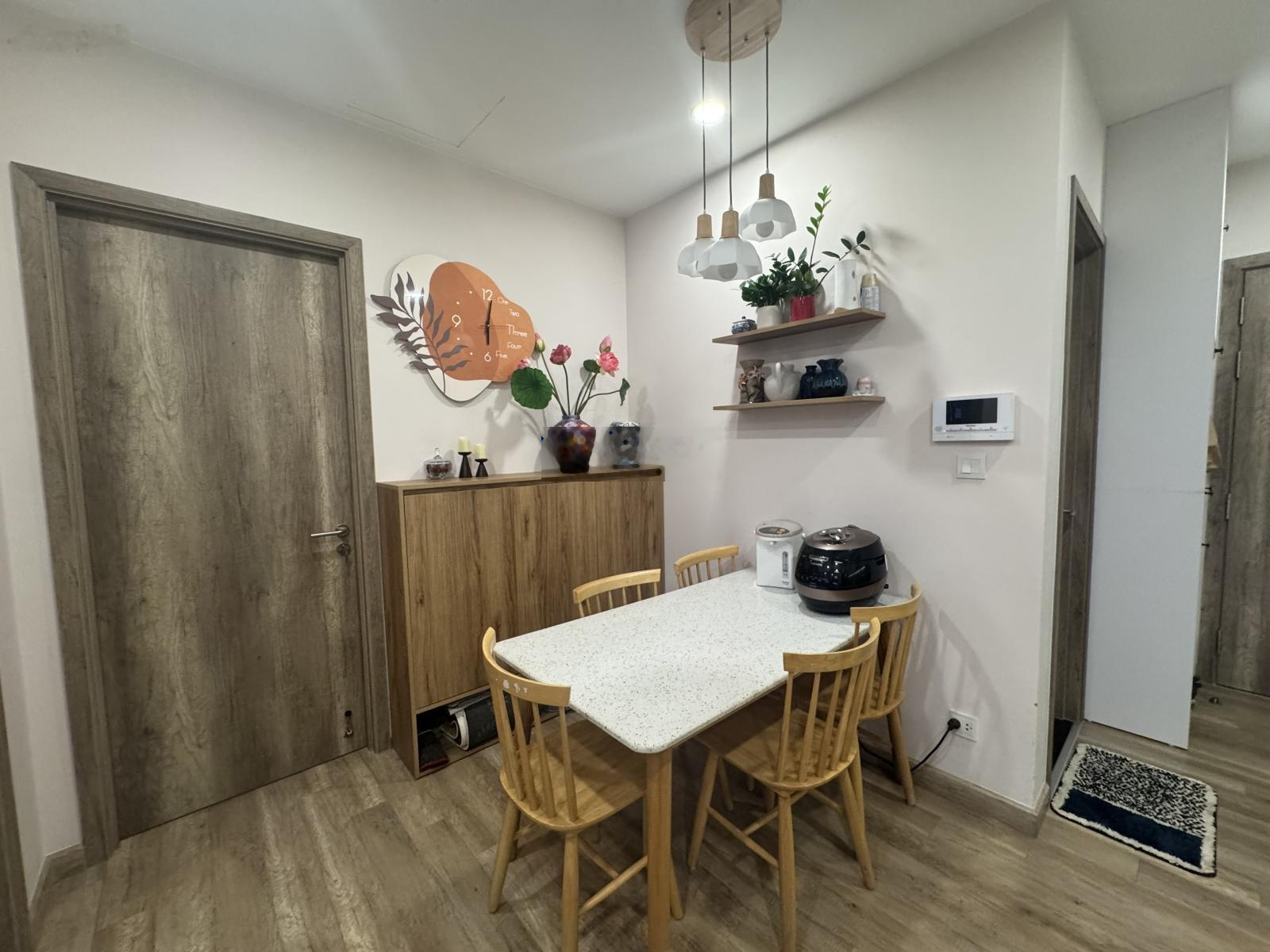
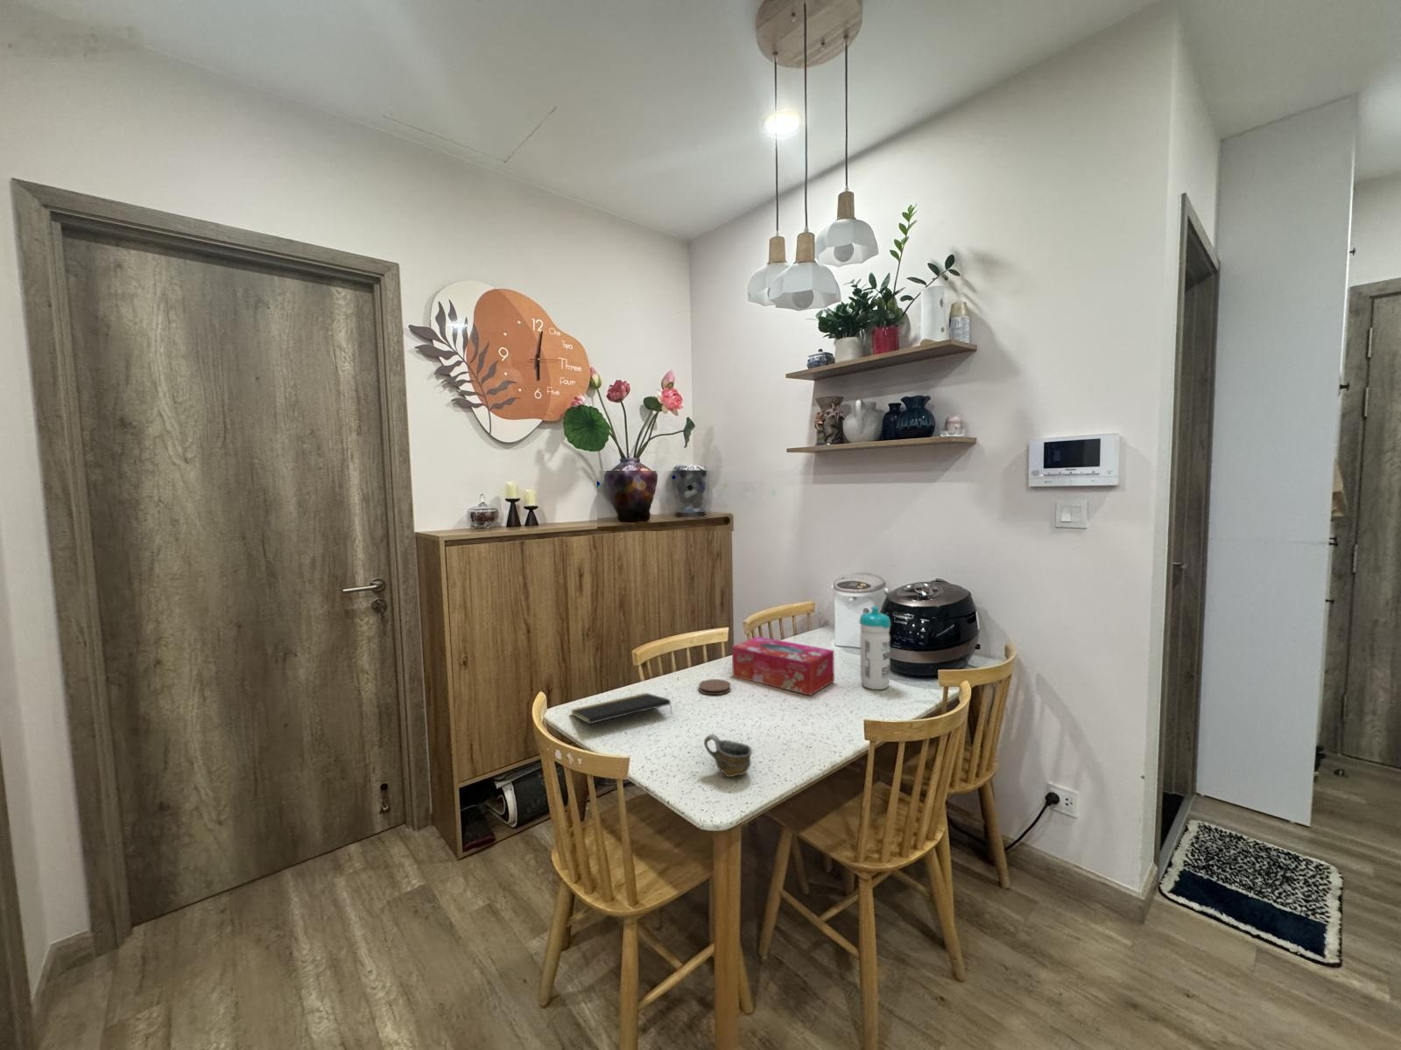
+ notepad (620, 707)
+ cup (731, 753)
+ water bottle (875, 645)
+ tissue box (782, 663)
+ coaster (715, 686)
